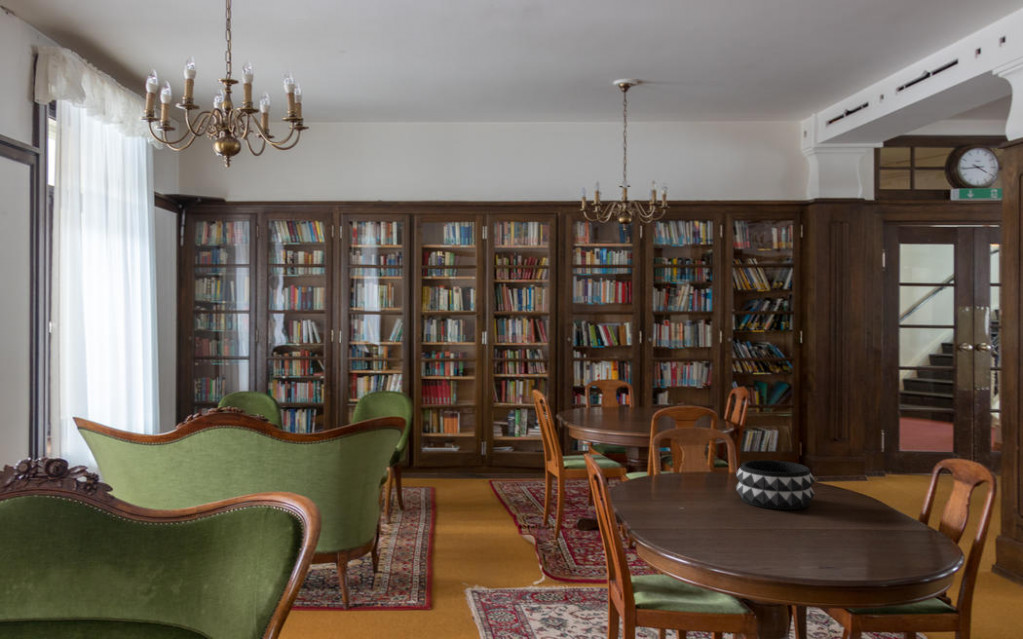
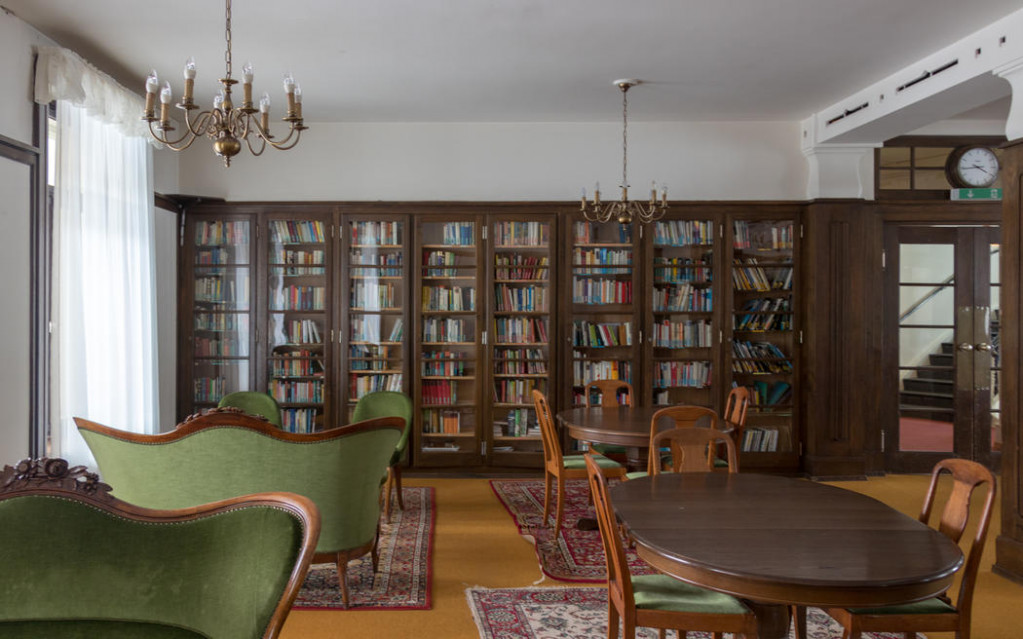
- decorative bowl (774, 483)
